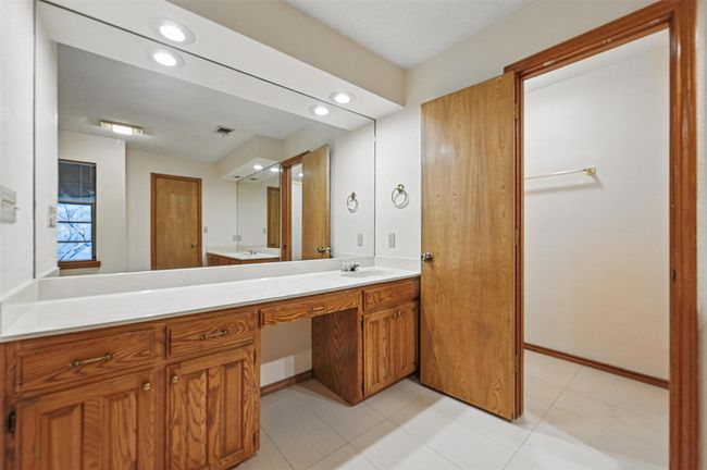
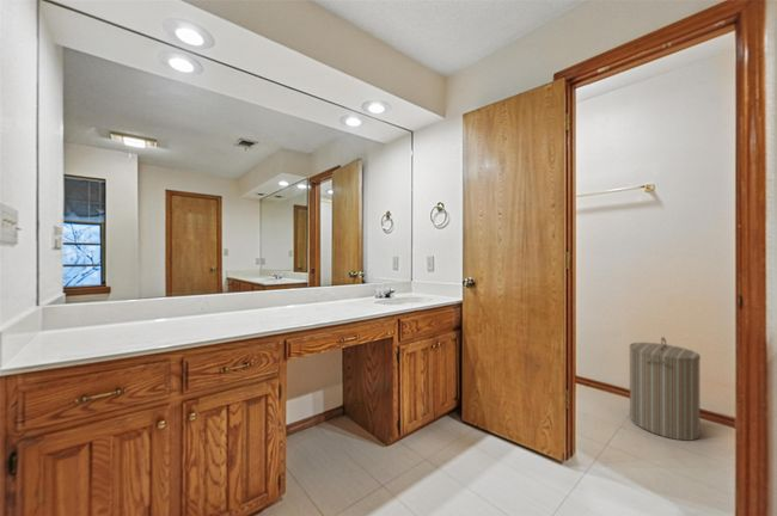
+ laundry hamper (662, 381)
